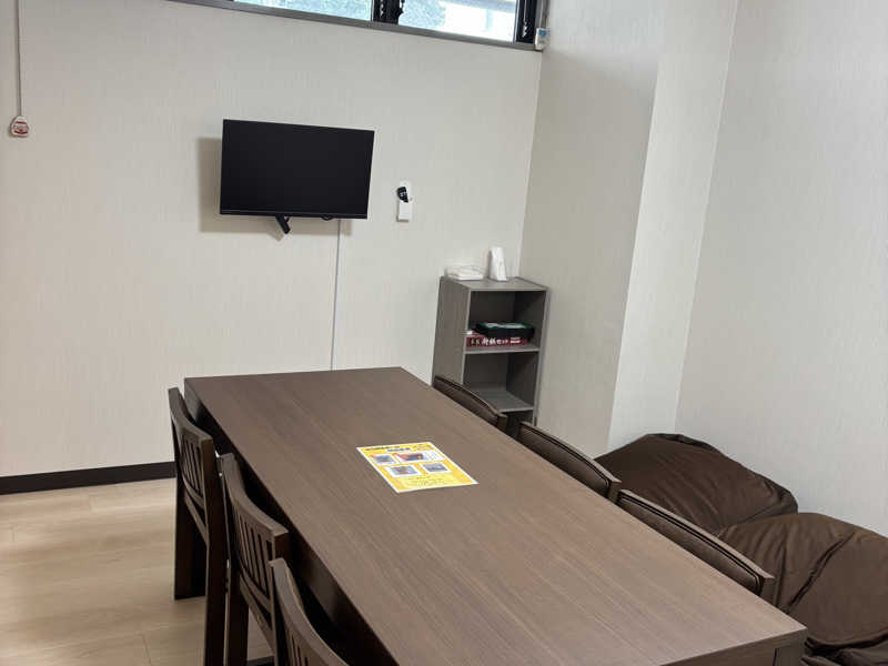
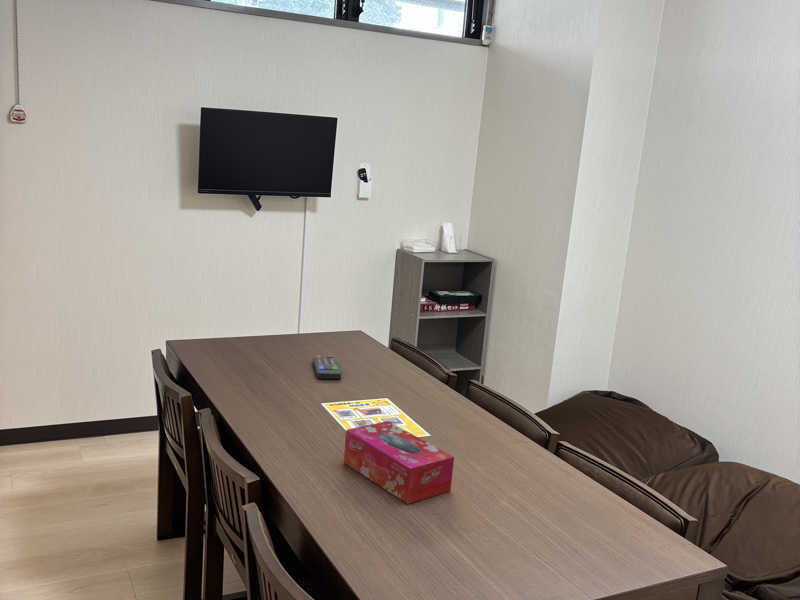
+ tissue box (397, 459)
+ remote control (326, 366)
